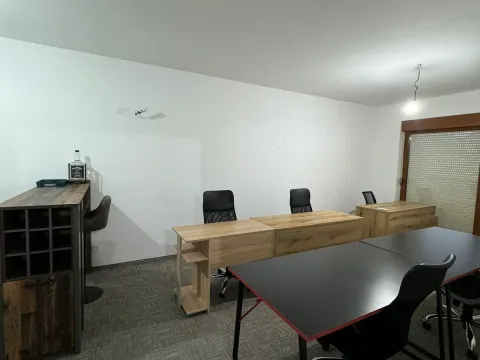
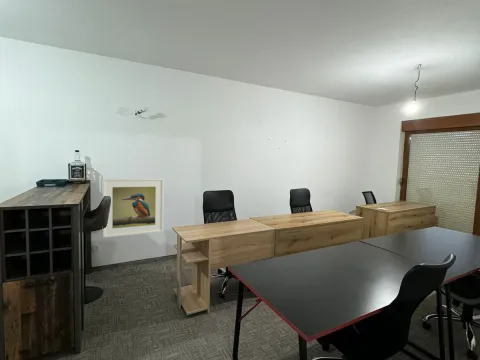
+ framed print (134, 206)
